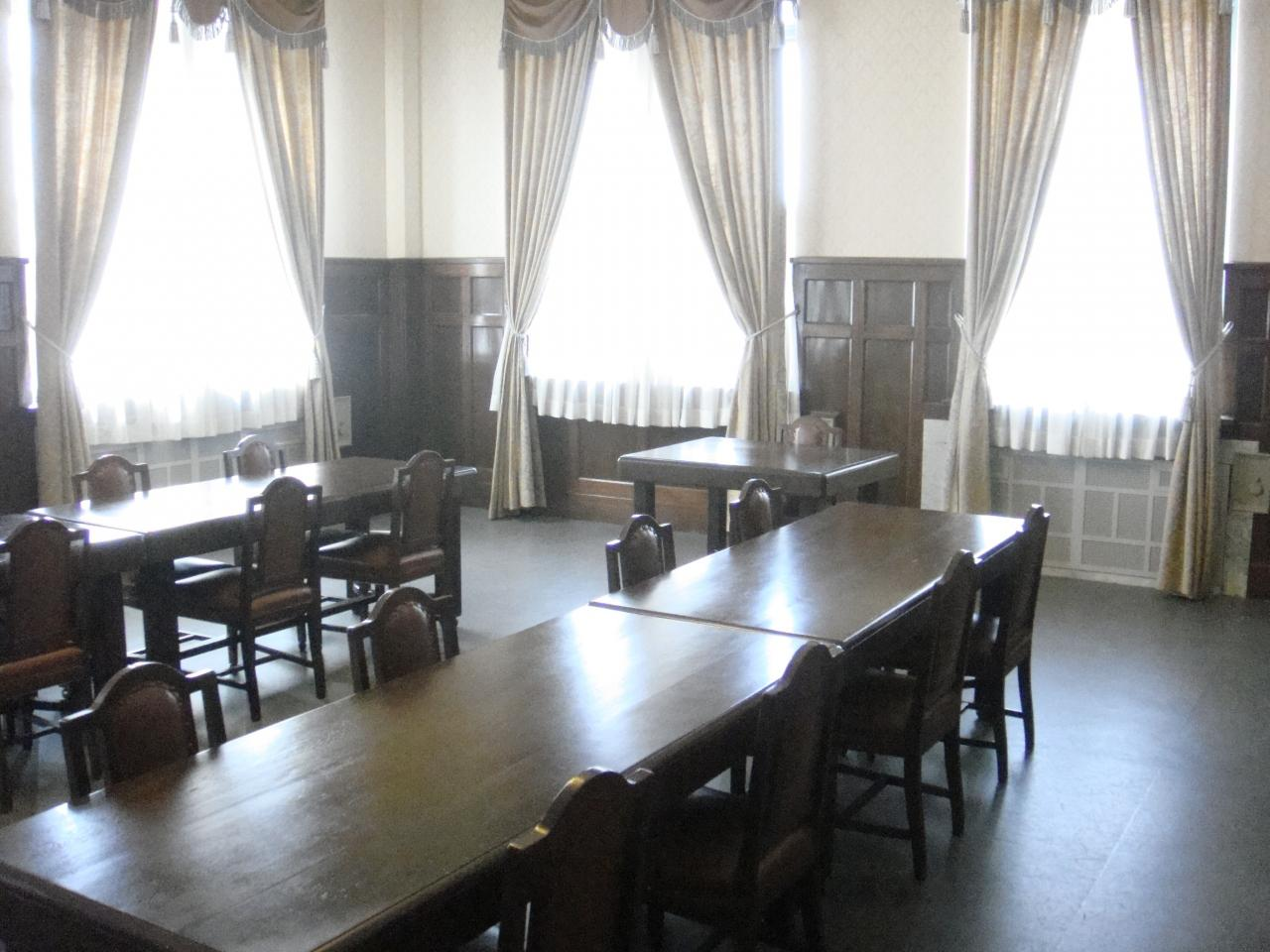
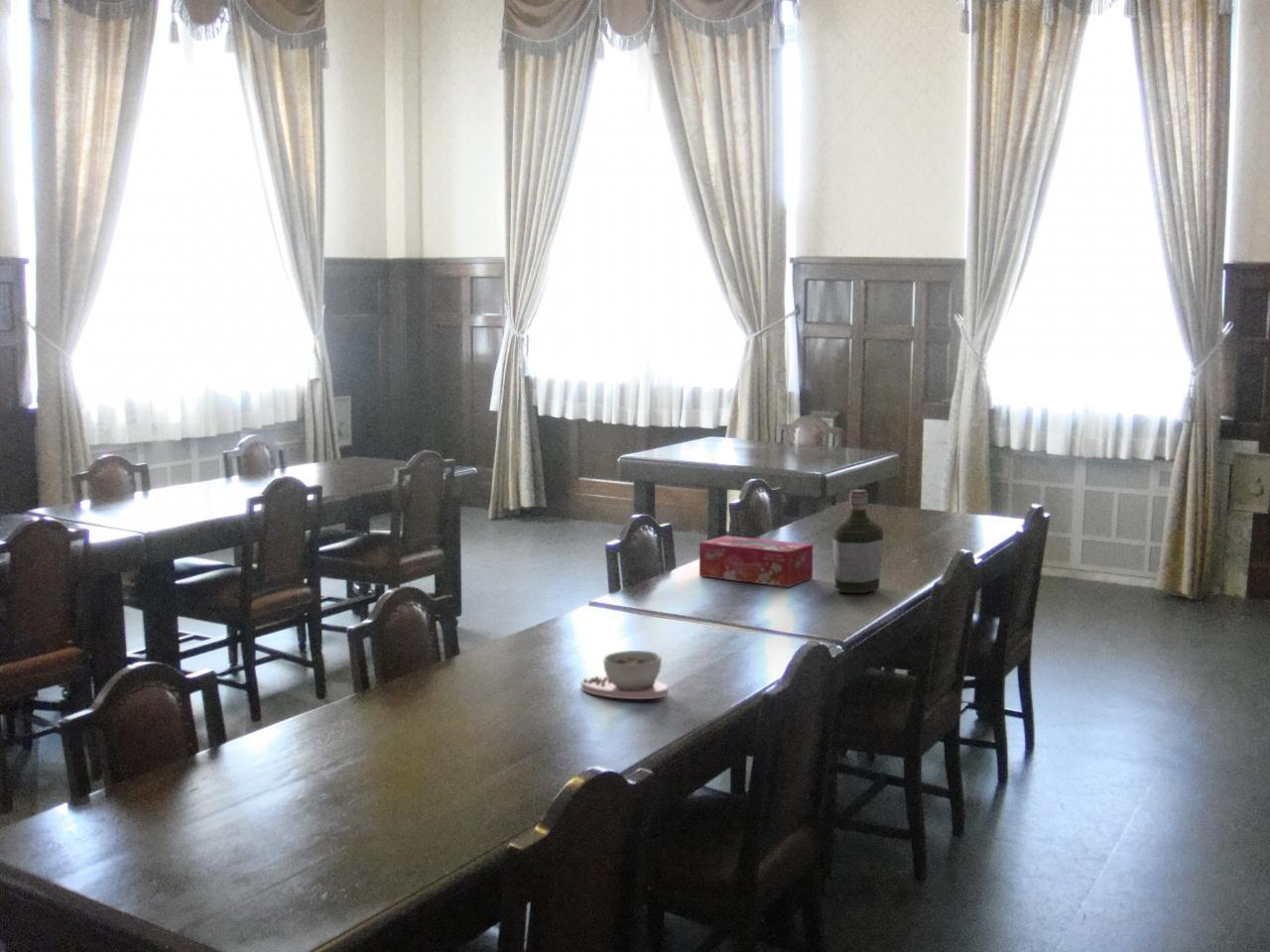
+ tissue box (755, 560)
+ bottle (857, 540)
+ bowl (622, 673)
